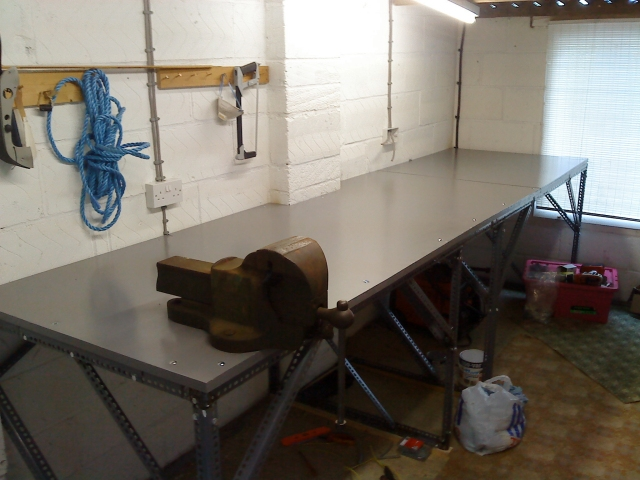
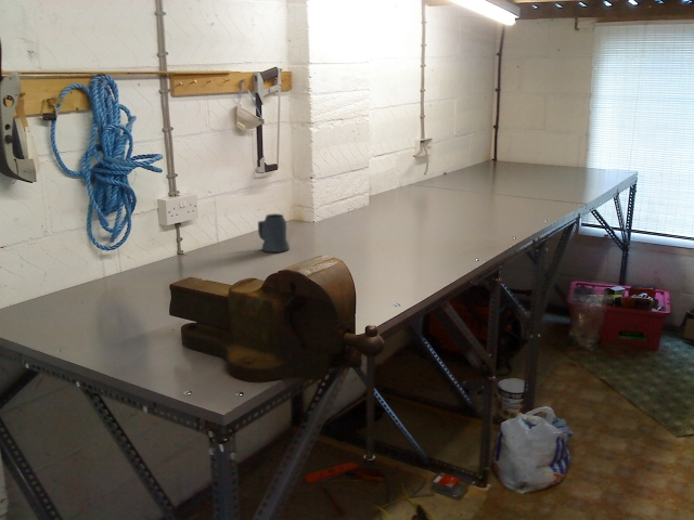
+ mug (271, 231)
